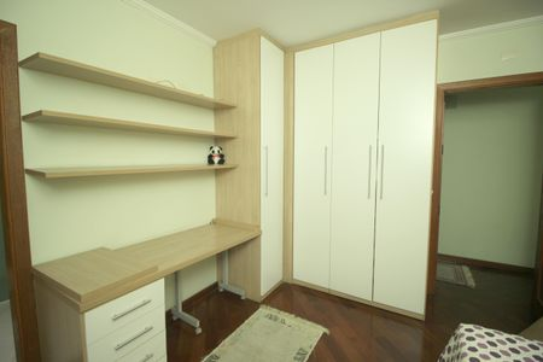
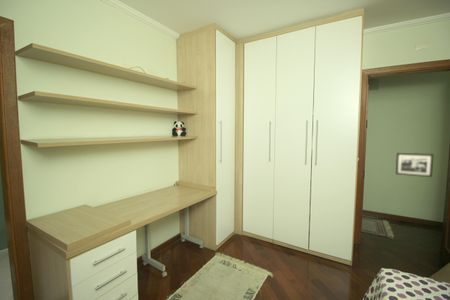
+ picture frame (413, 164)
